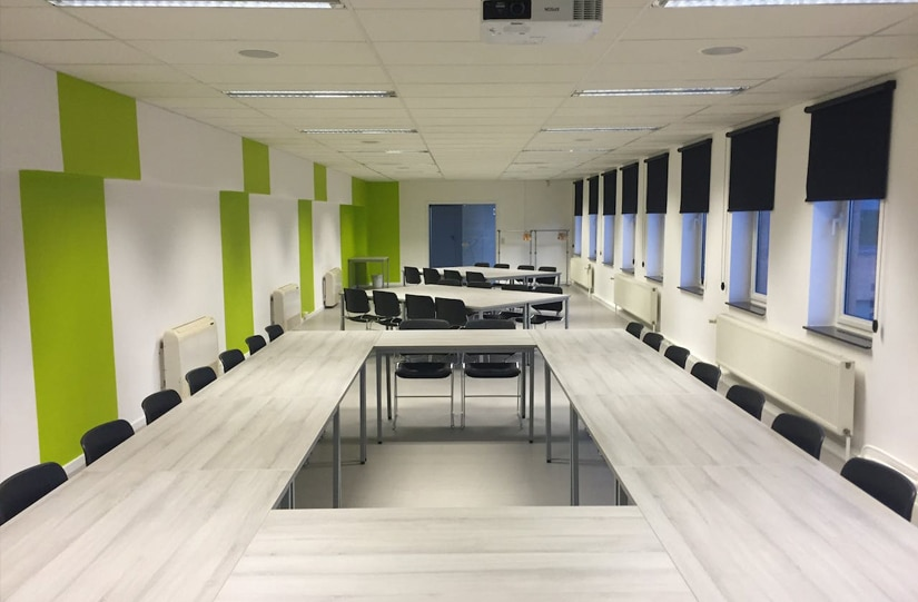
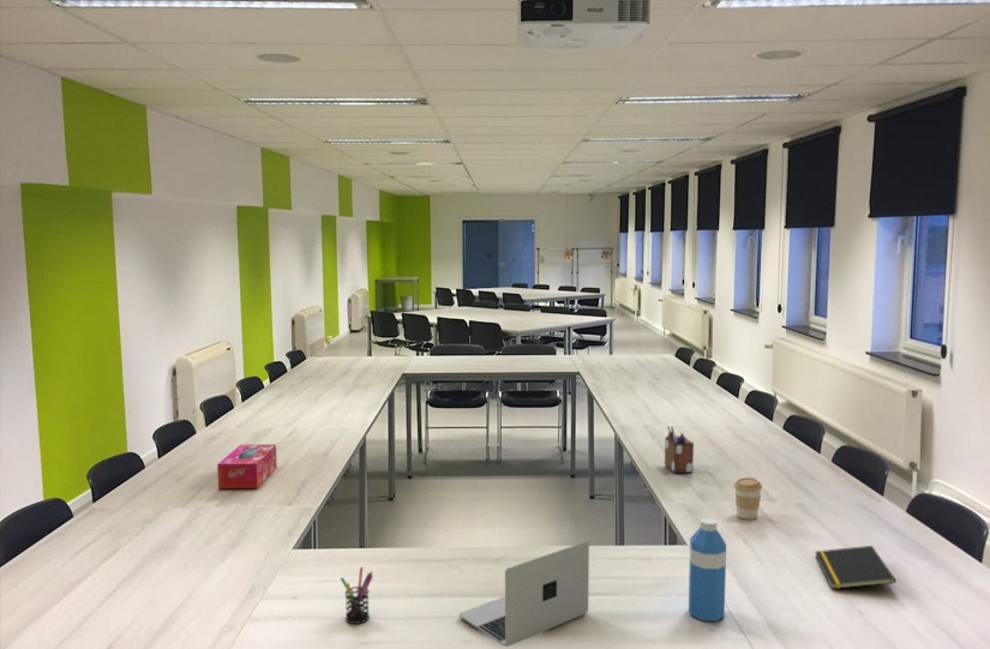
+ water bottle (707, 566)
+ coffee cup (746, 498)
+ desk organizer (678, 449)
+ notepad (852, 566)
+ tissue box (248, 465)
+ laptop (523, 578)
+ pen holder (356, 593)
